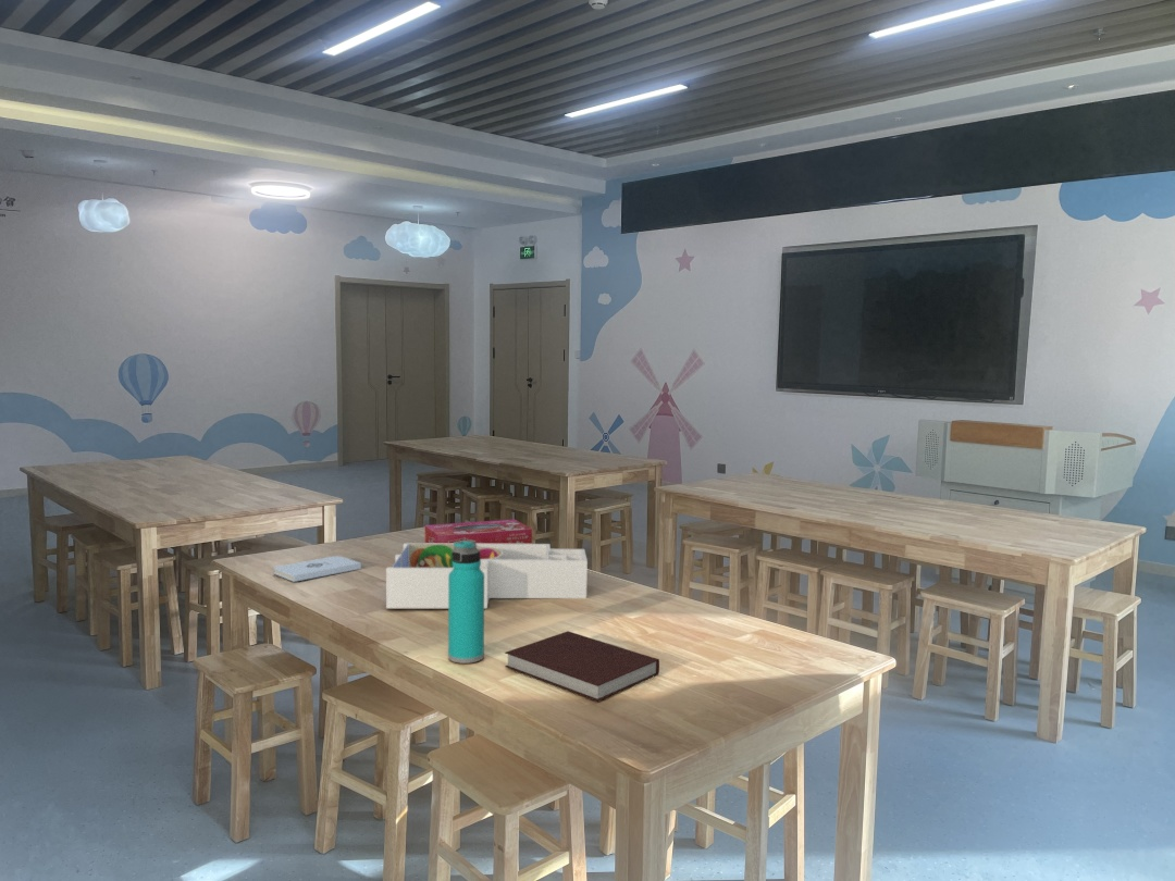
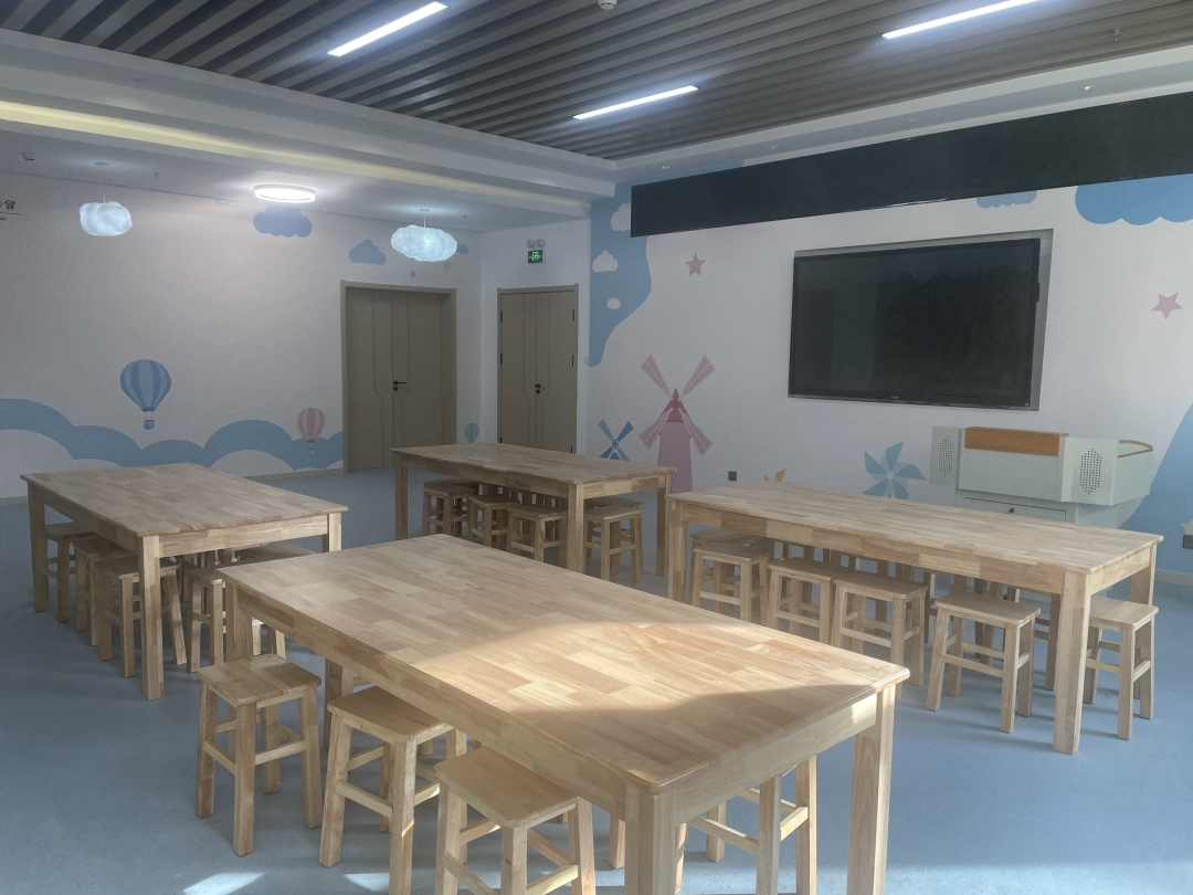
- desk organizer (491, 573)
- tissue box (478, 543)
- notebook (581, 662)
- water bottle (466, 599)
- notepad (317, 568)
